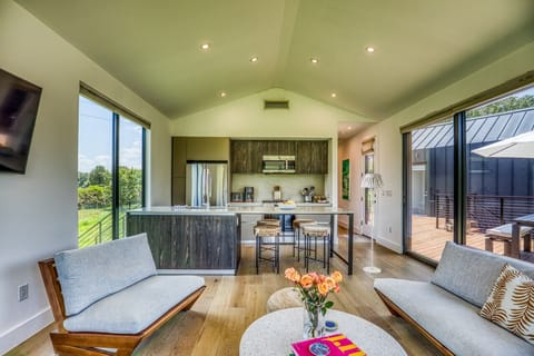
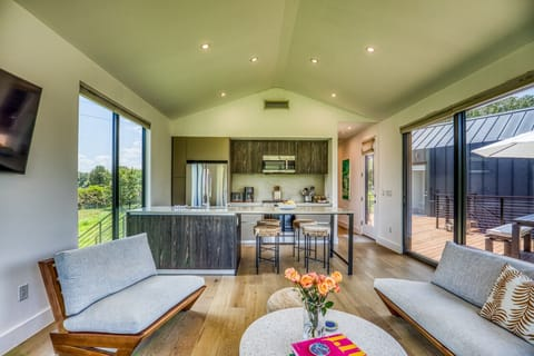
- floor lamp (372, 221)
